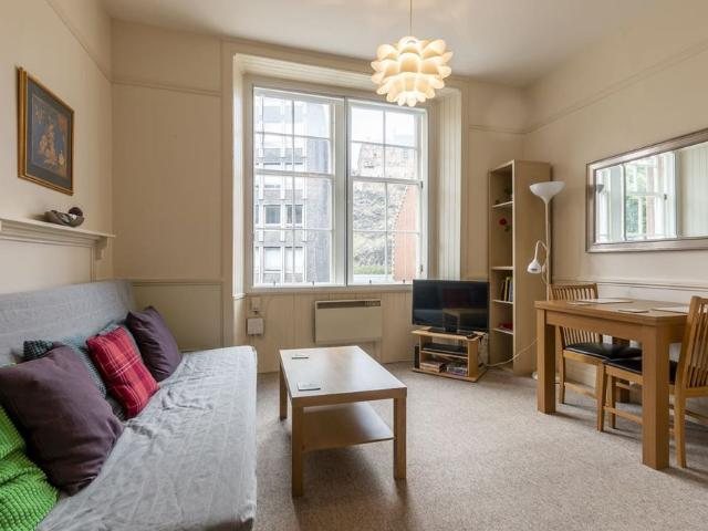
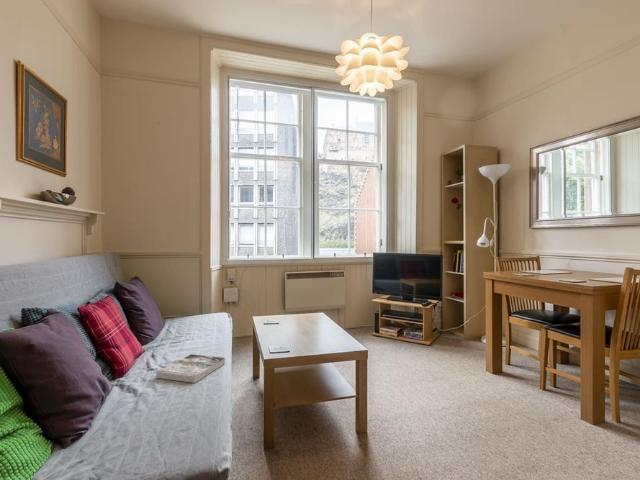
+ book (192, 367)
